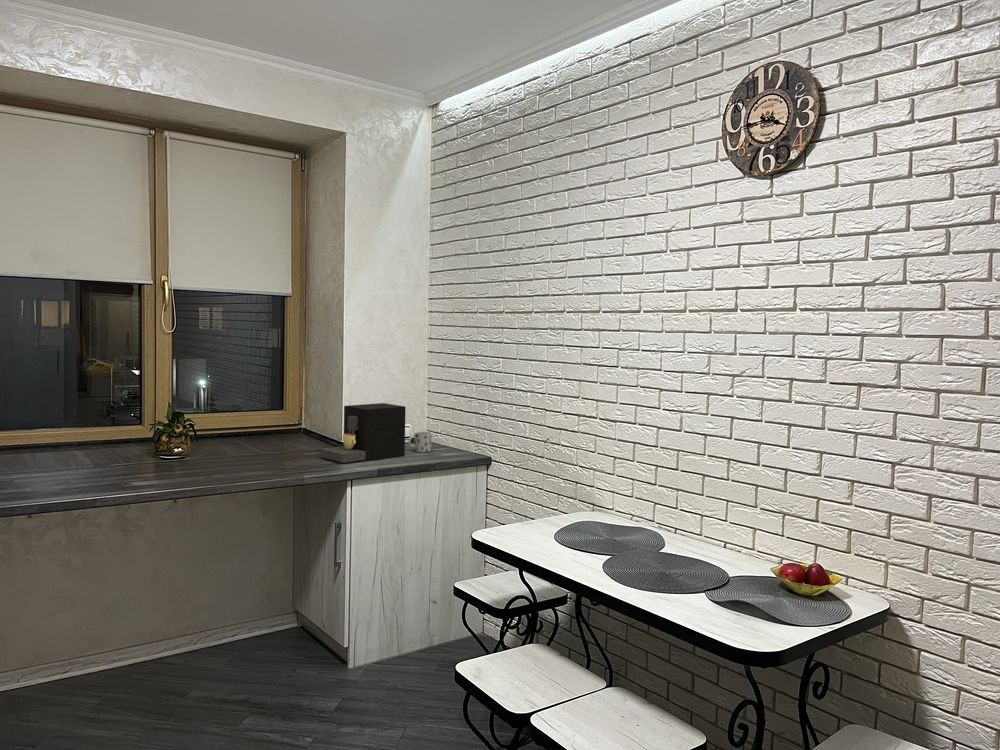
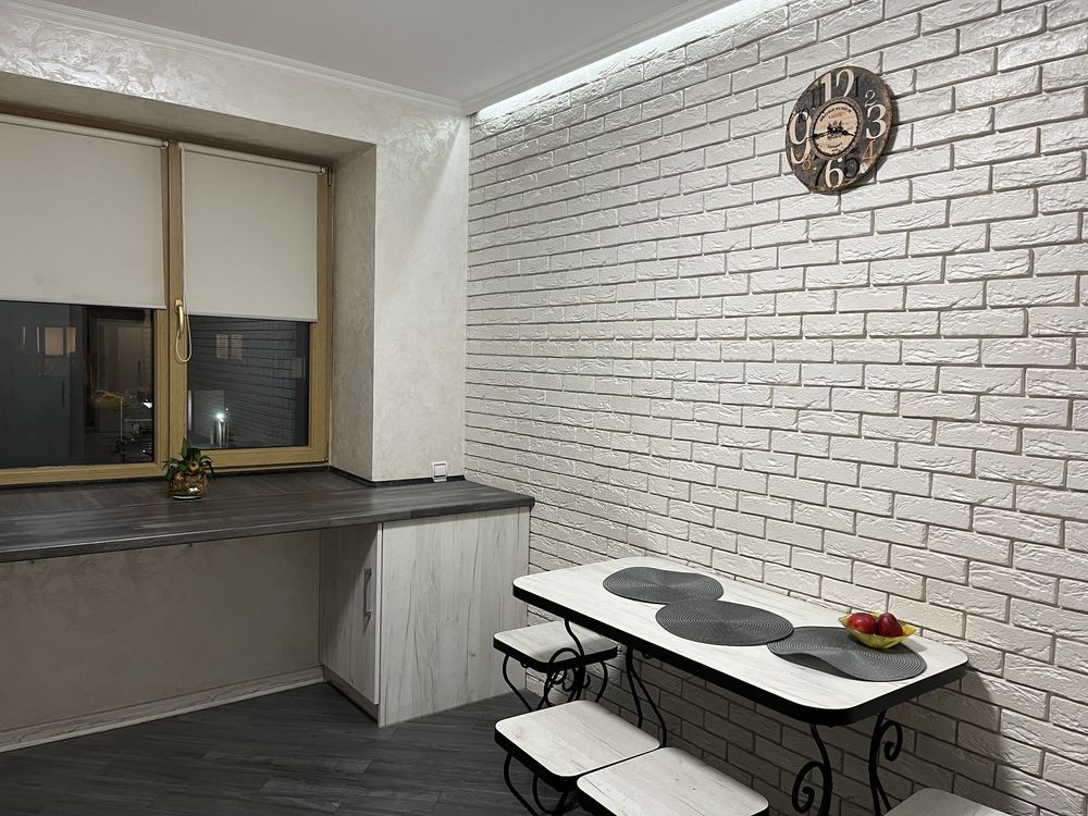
- coffee maker (363, 431)
- mug (419, 442)
